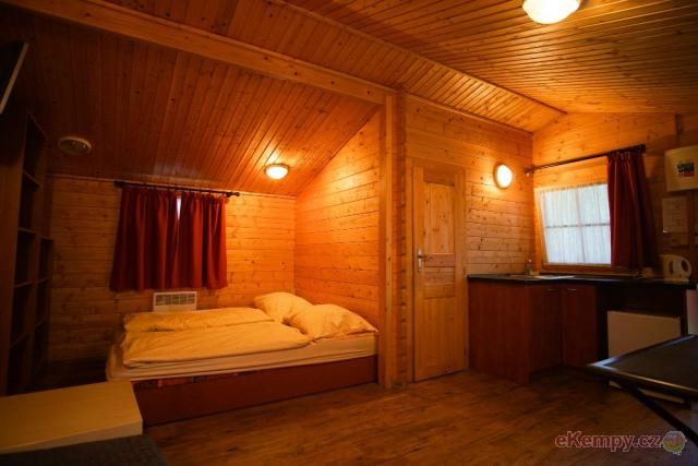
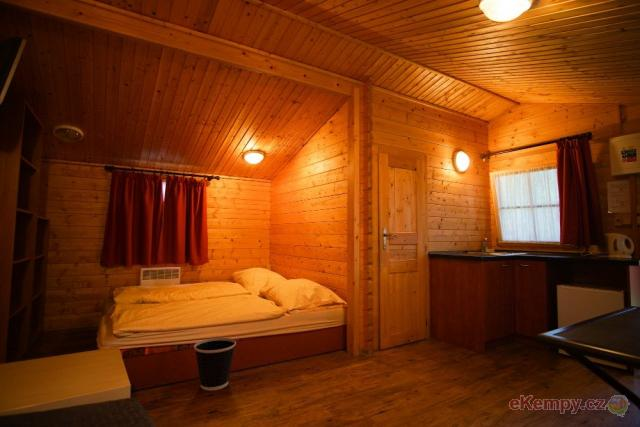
+ wastebasket (214, 364)
